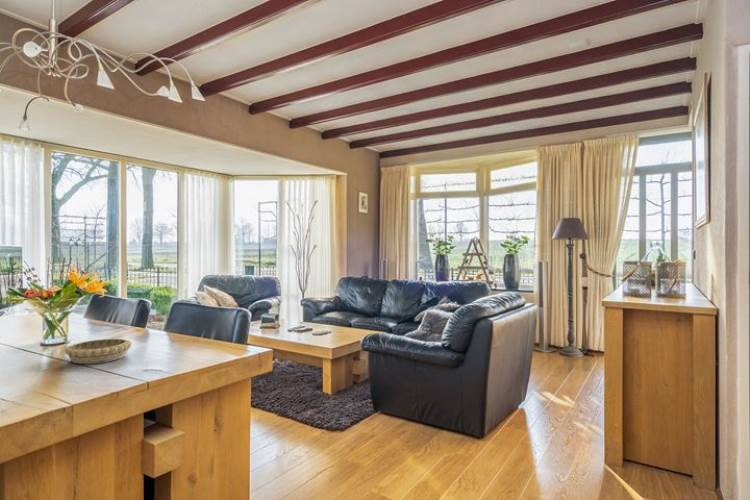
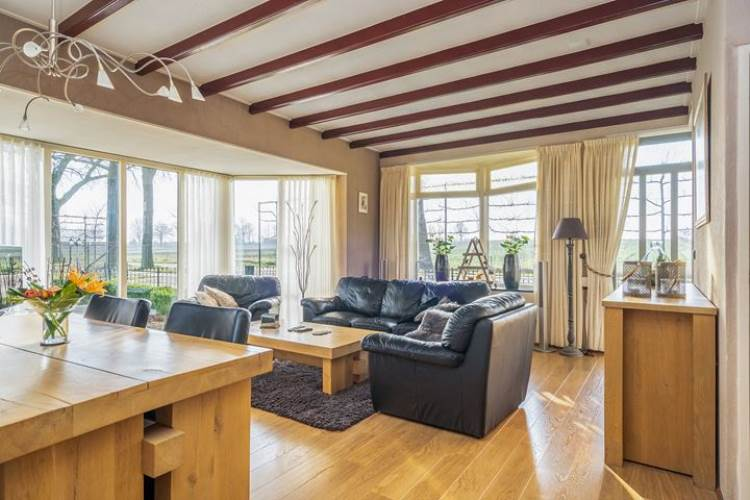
- decorative bowl (99, 350)
